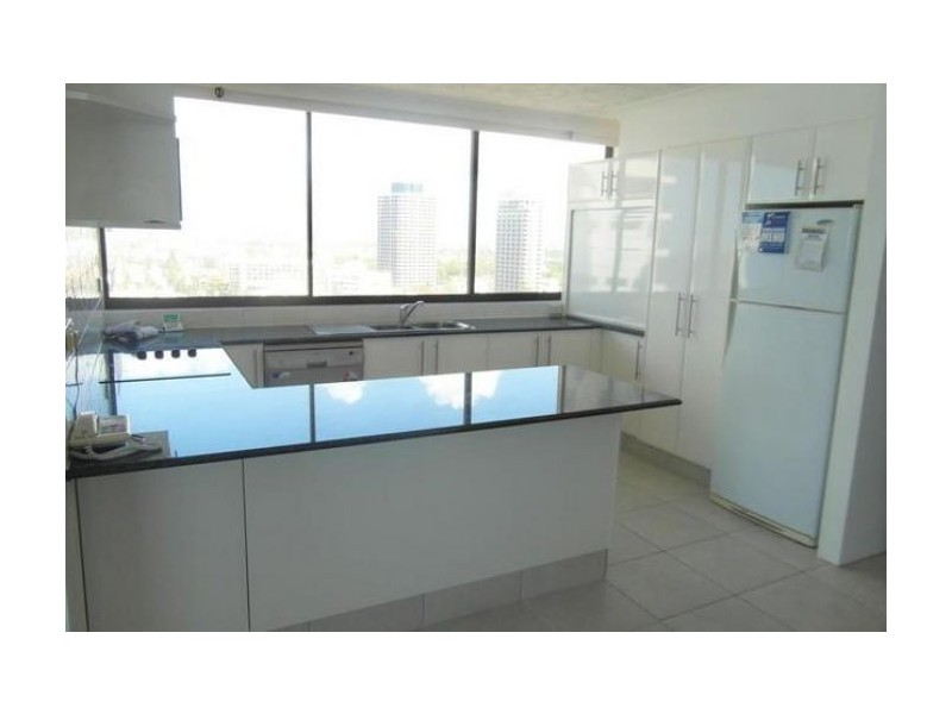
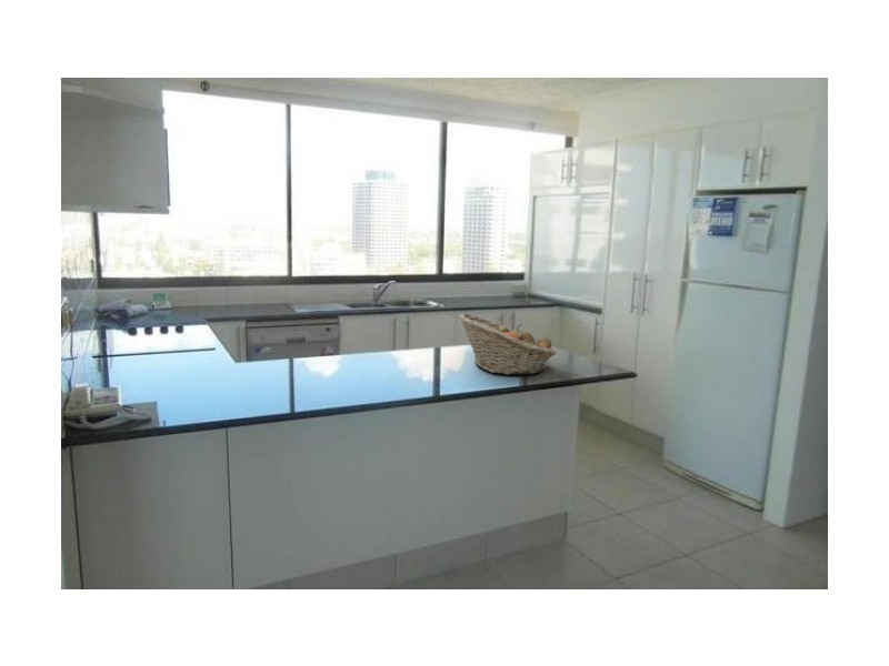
+ fruit basket (505, 342)
